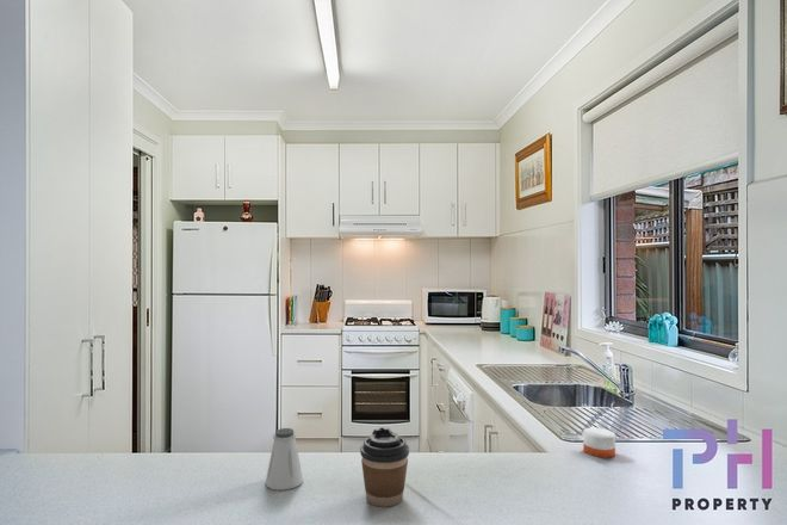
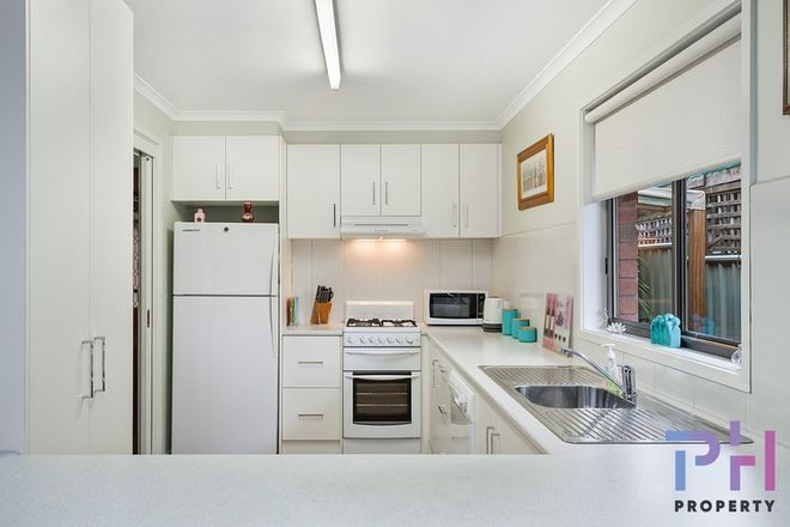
- saltshaker (284, 456)
- coffee cup (384, 464)
- candle (599, 431)
